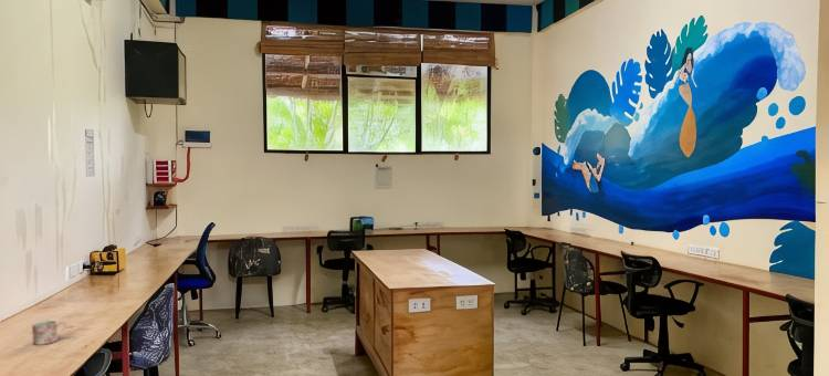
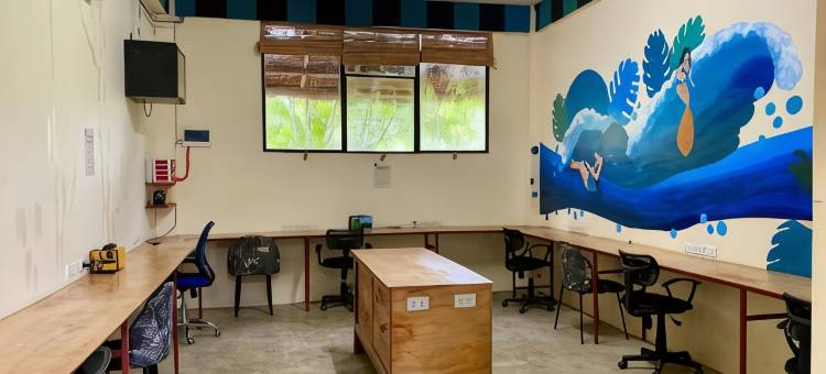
- mug (49, 332)
